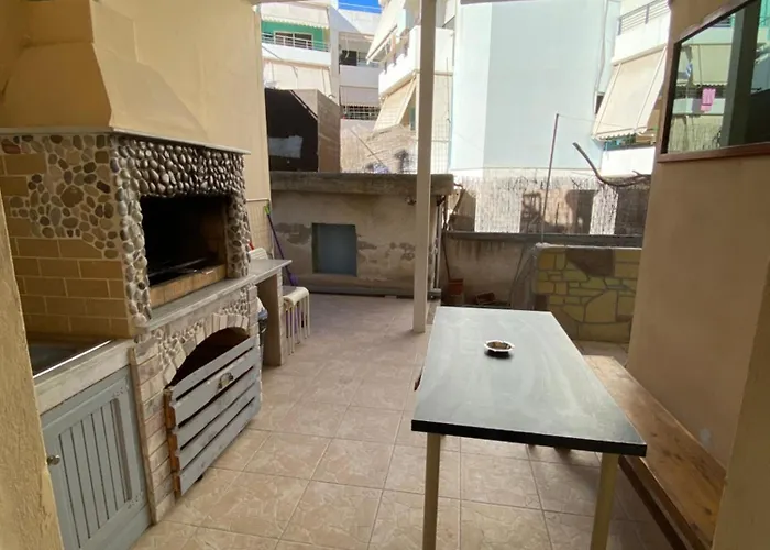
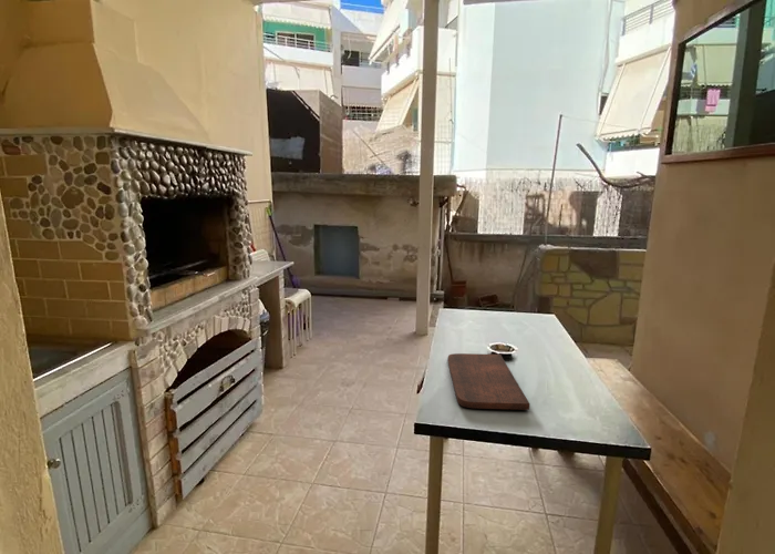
+ cutting board (482, 377)
